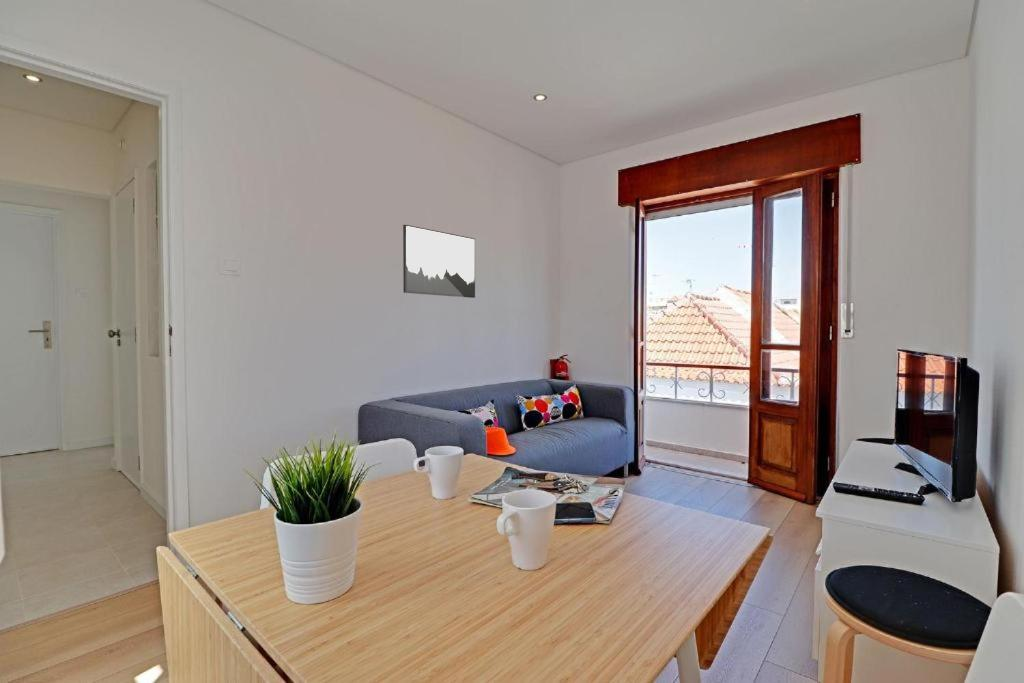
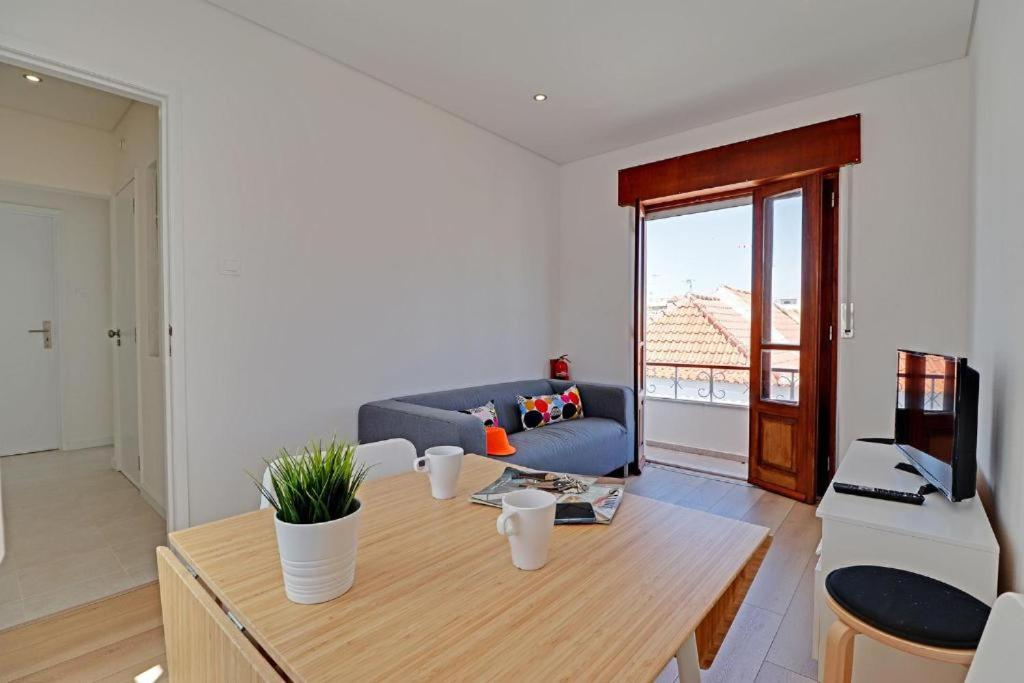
- wall art (441, 263)
